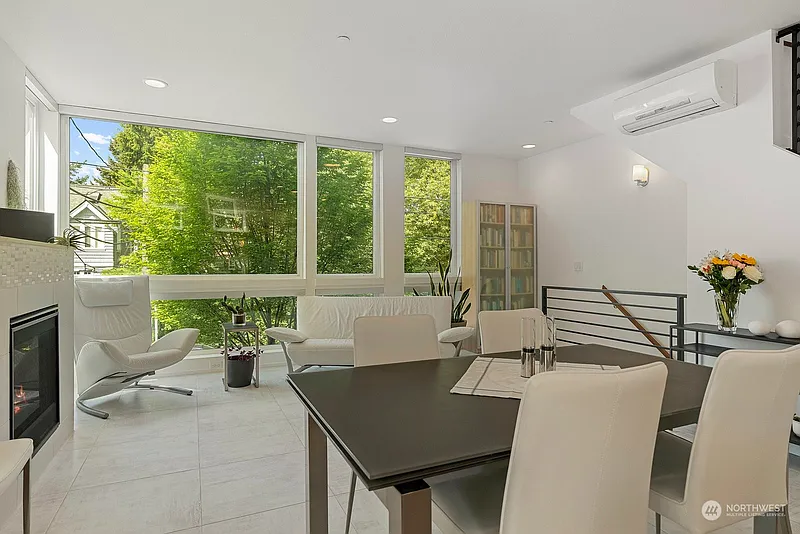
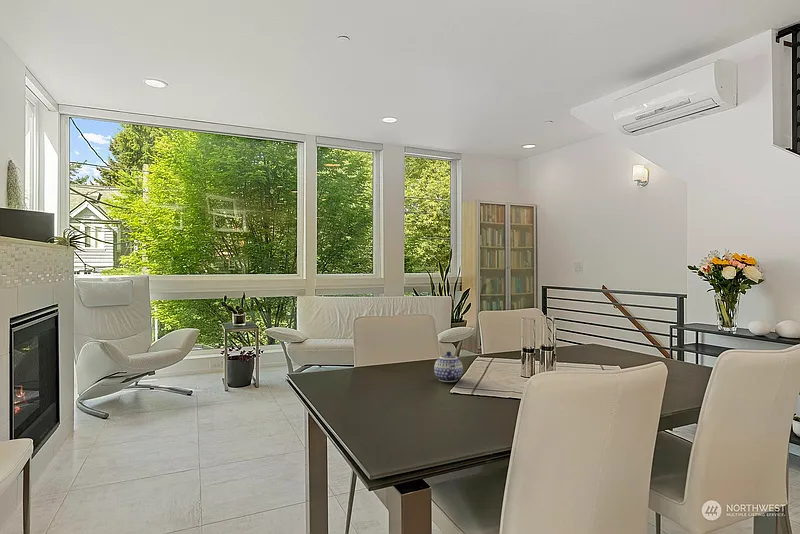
+ teapot (448, 365)
